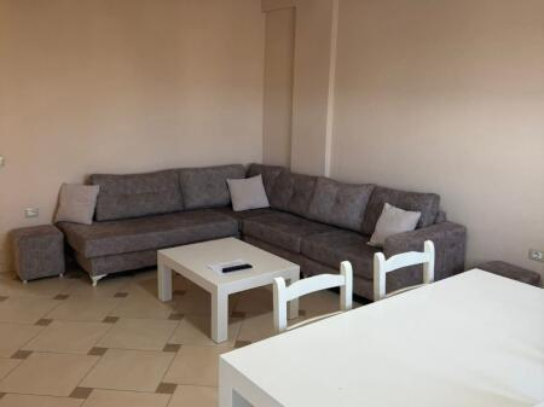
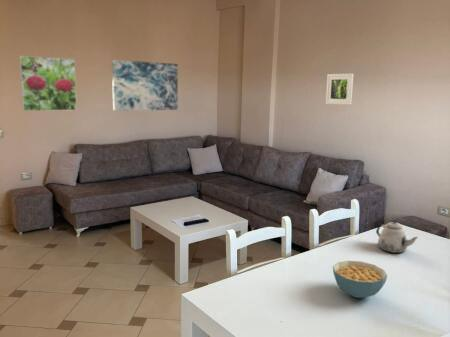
+ teapot (395, 235)
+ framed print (339, 89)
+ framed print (49, 84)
+ wall art (146, 86)
+ cereal bowl (358, 282)
